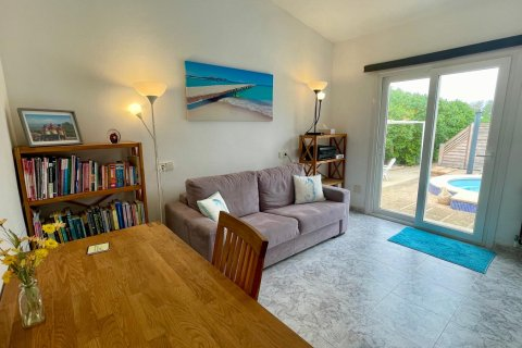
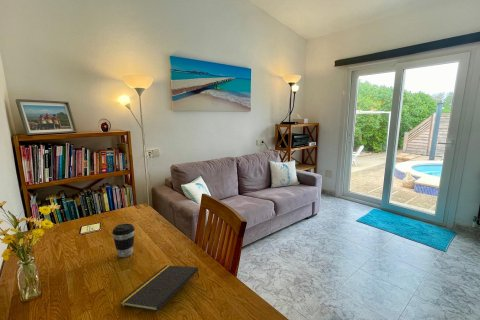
+ notepad (162, 284)
+ coffee cup (124, 240)
